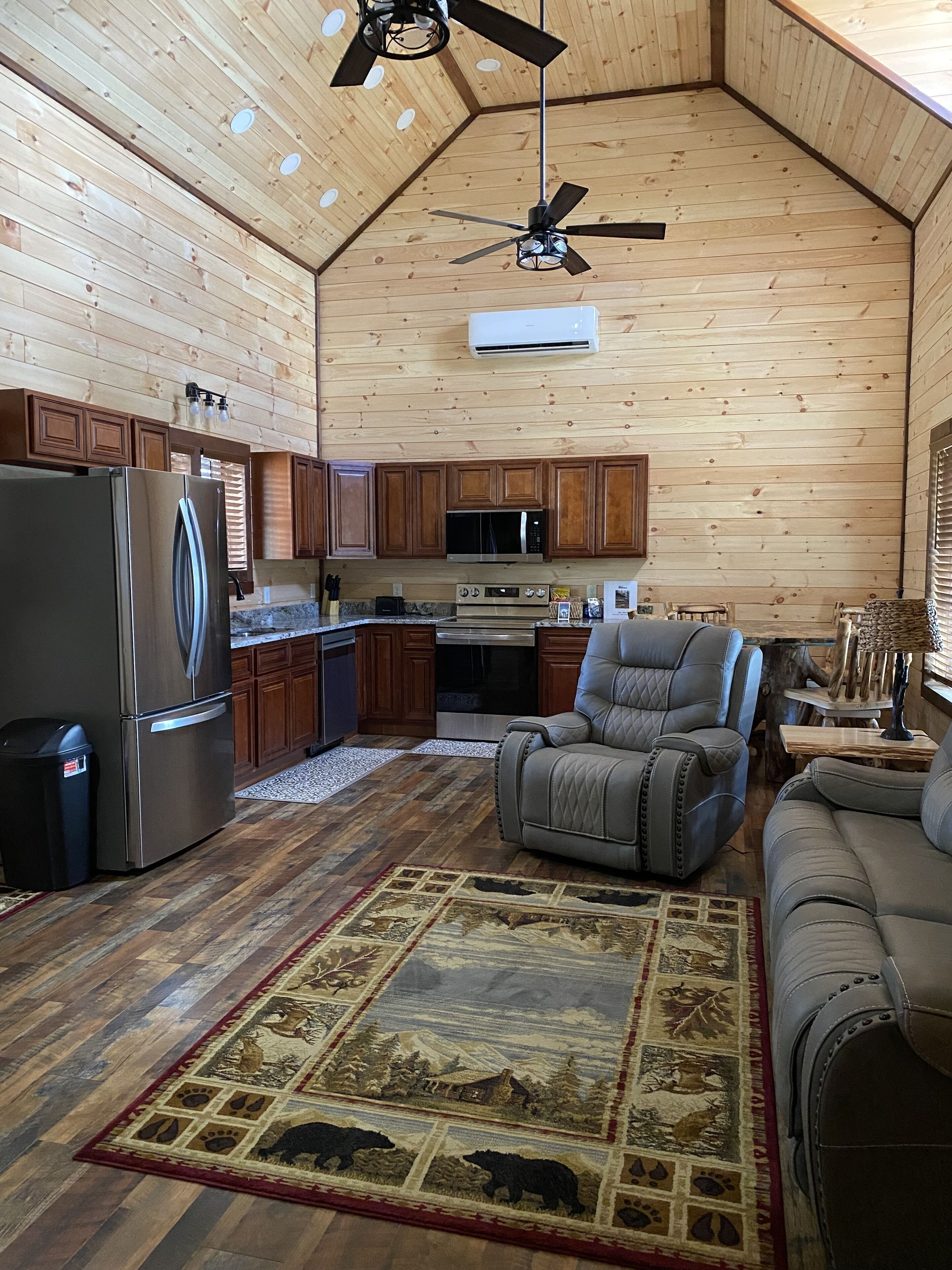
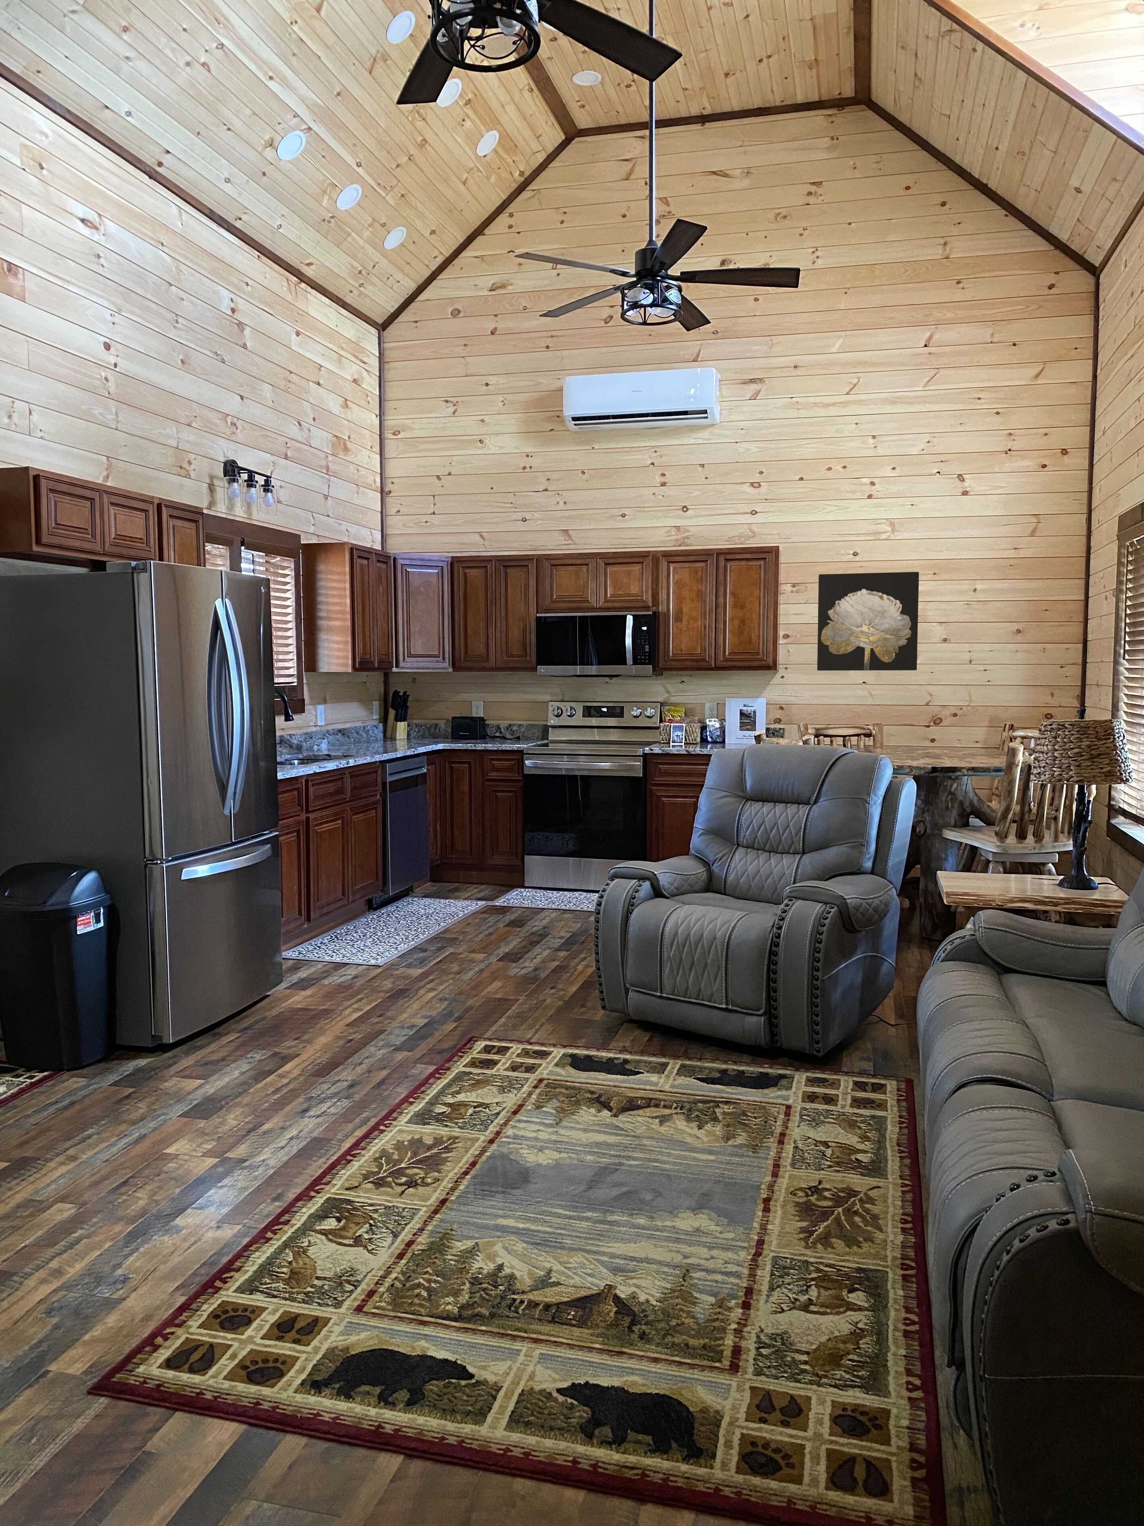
+ wall art (868, 622)
